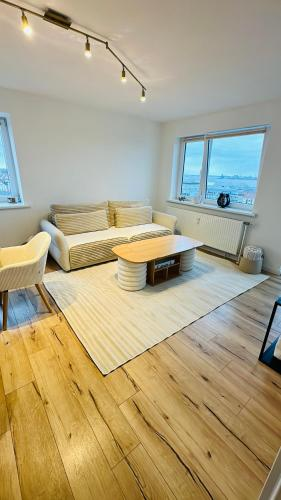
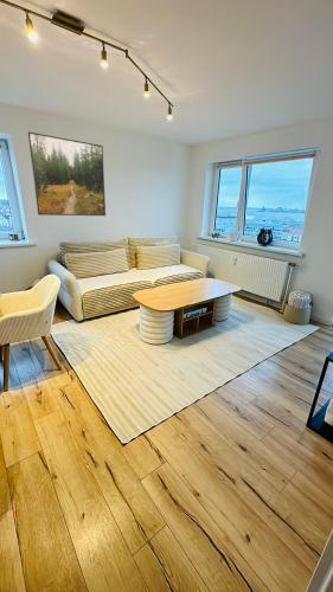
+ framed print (71, 179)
